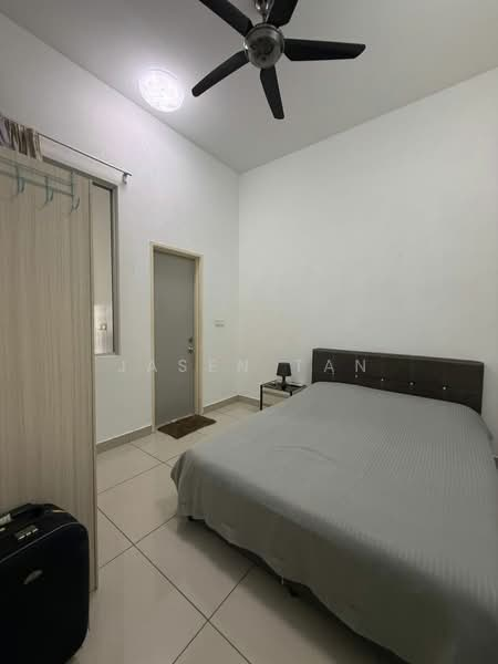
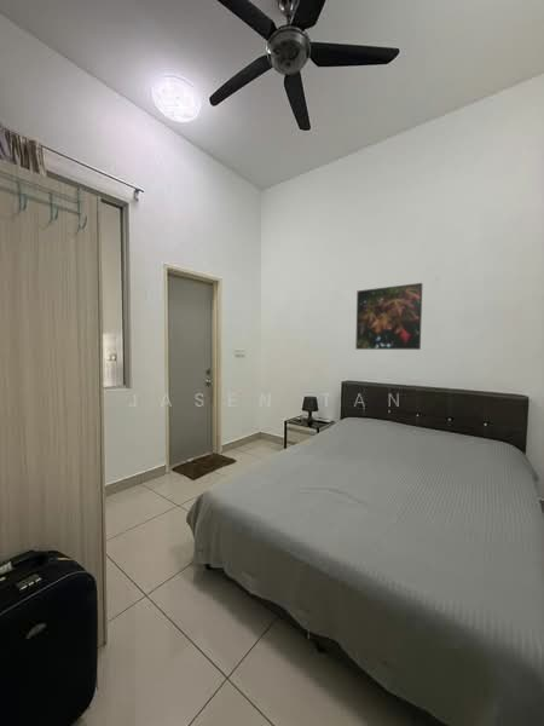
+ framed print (387, 318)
